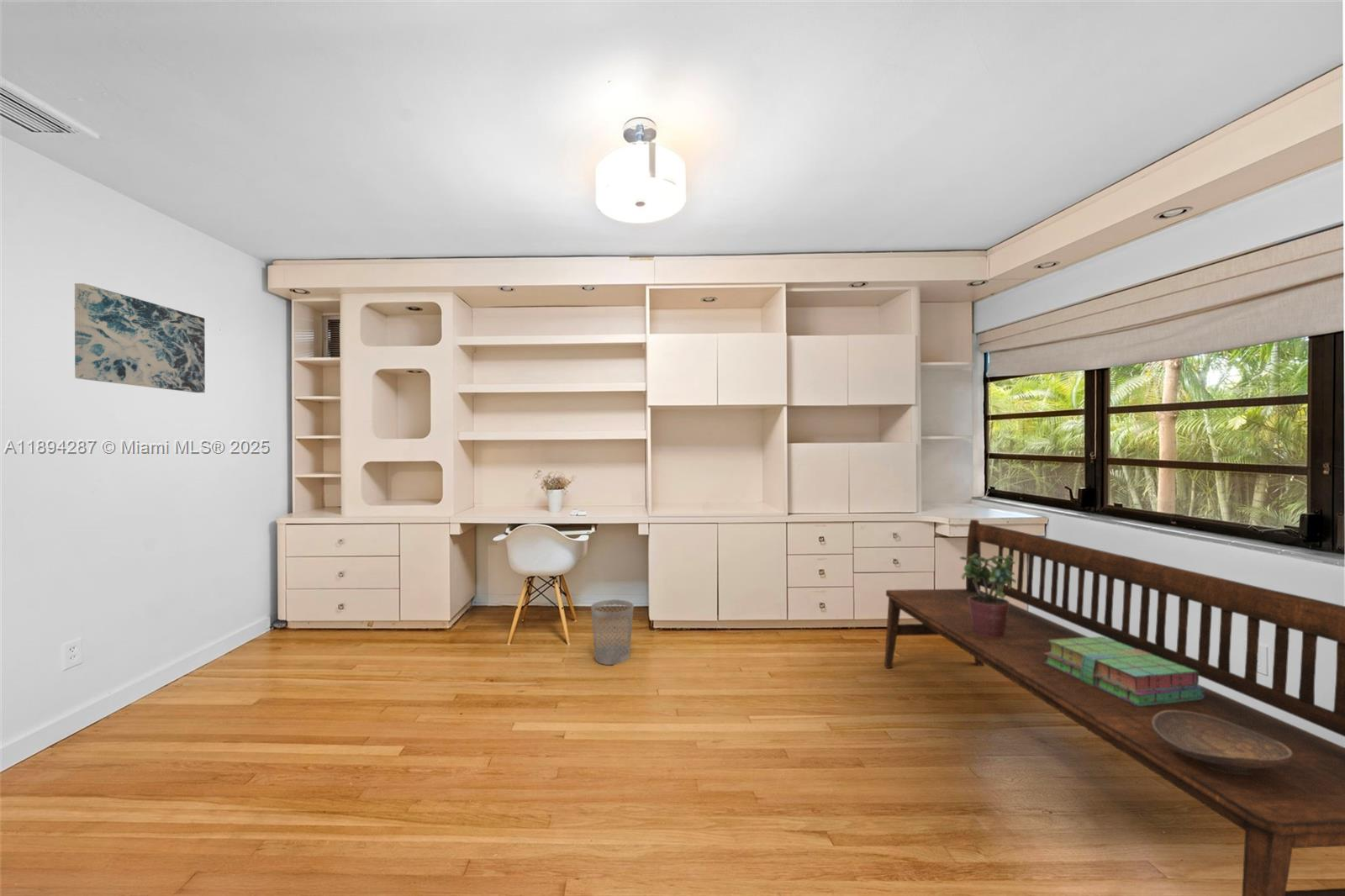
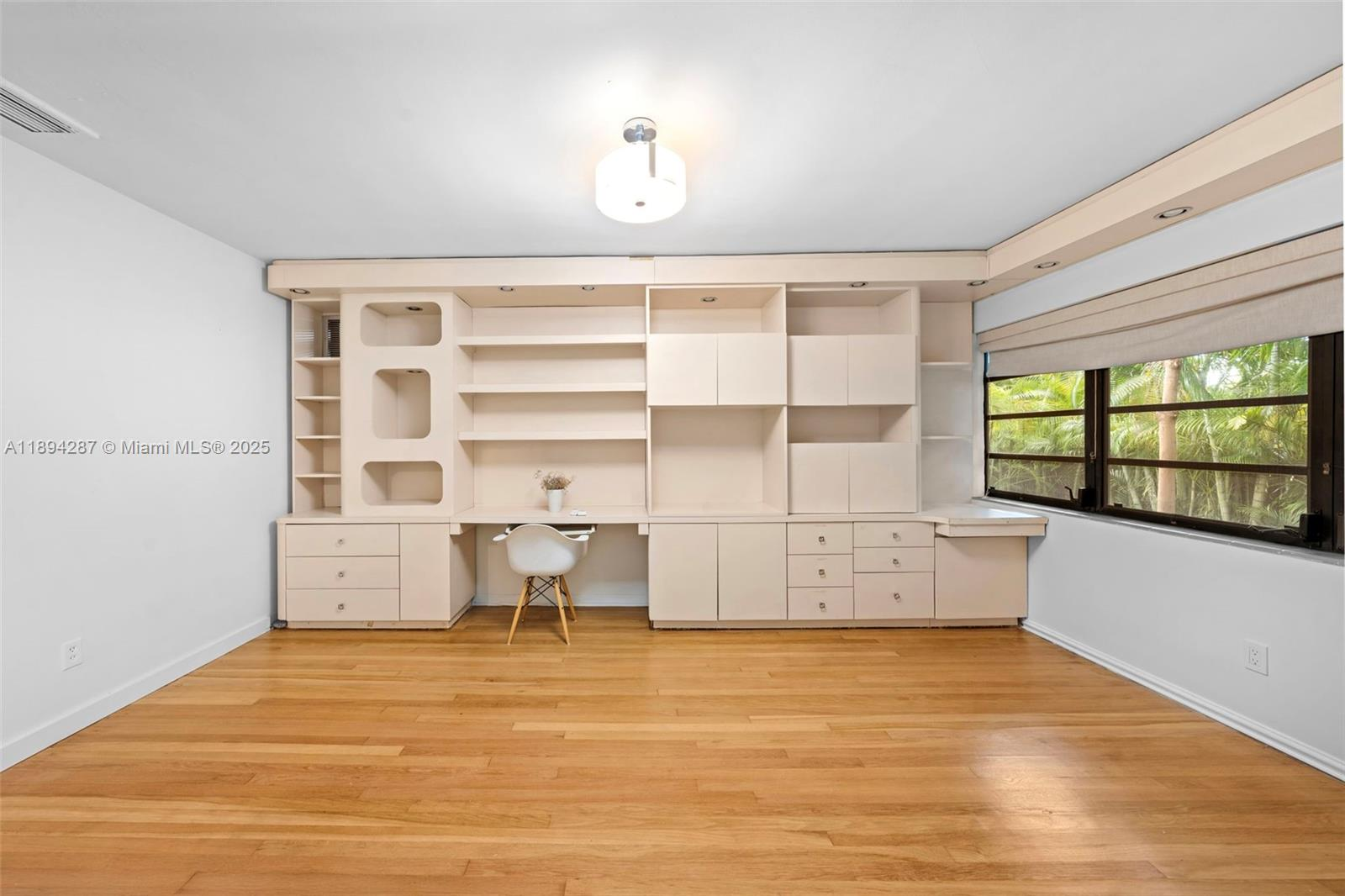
- wall art (147, 345)
- wastebasket (612, 632)
- potted plant (986, 593)
- stack of books (1118, 668)
- decorative bowl (1216, 747)
- bench (1050, 651)
